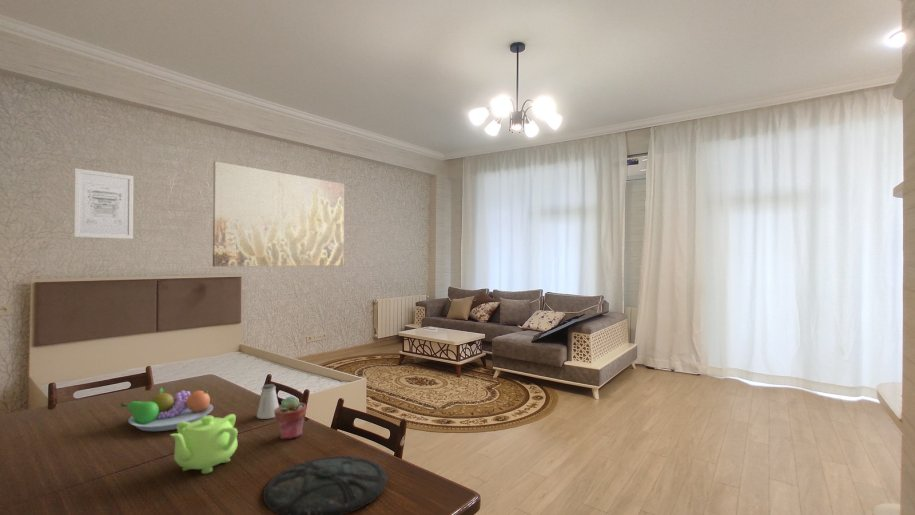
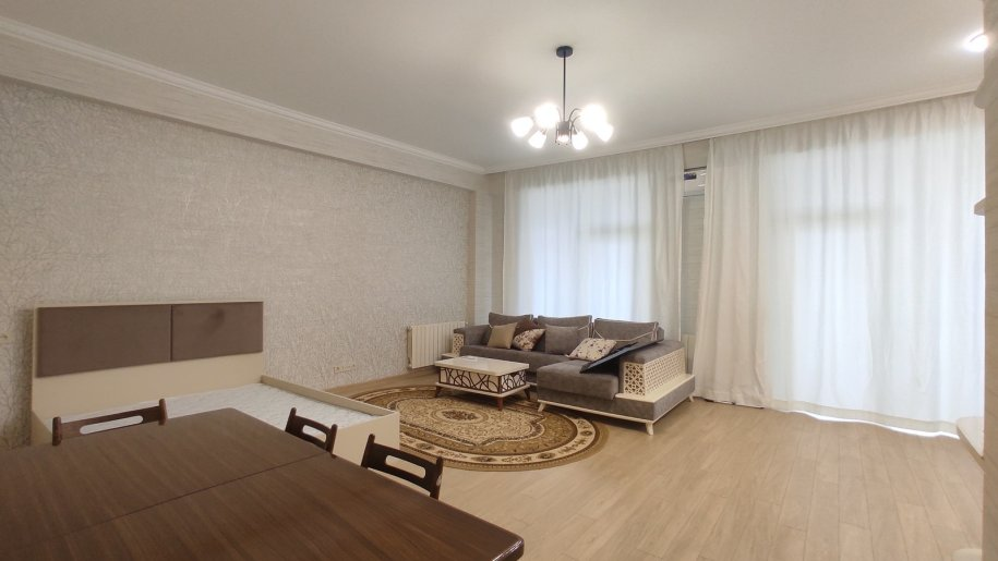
- plate (327, 477)
- fruit bowl (169, 406)
- potted succulent (290, 415)
- saltshaker (268, 400)
- wall art (286, 220)
- wall art (105, 205)
- teapot (204, 441)
